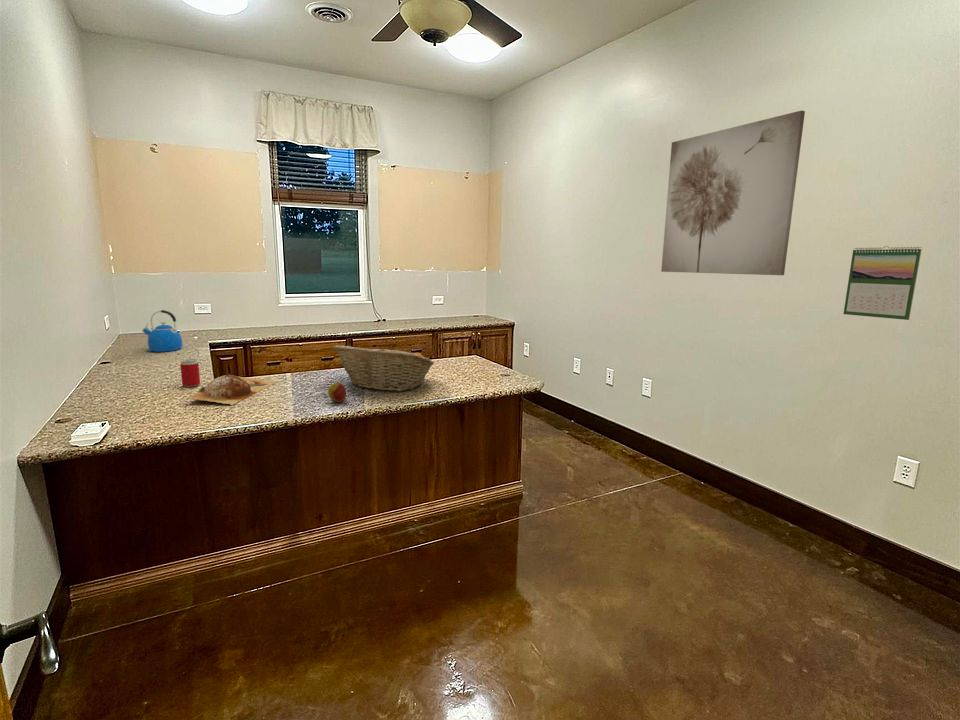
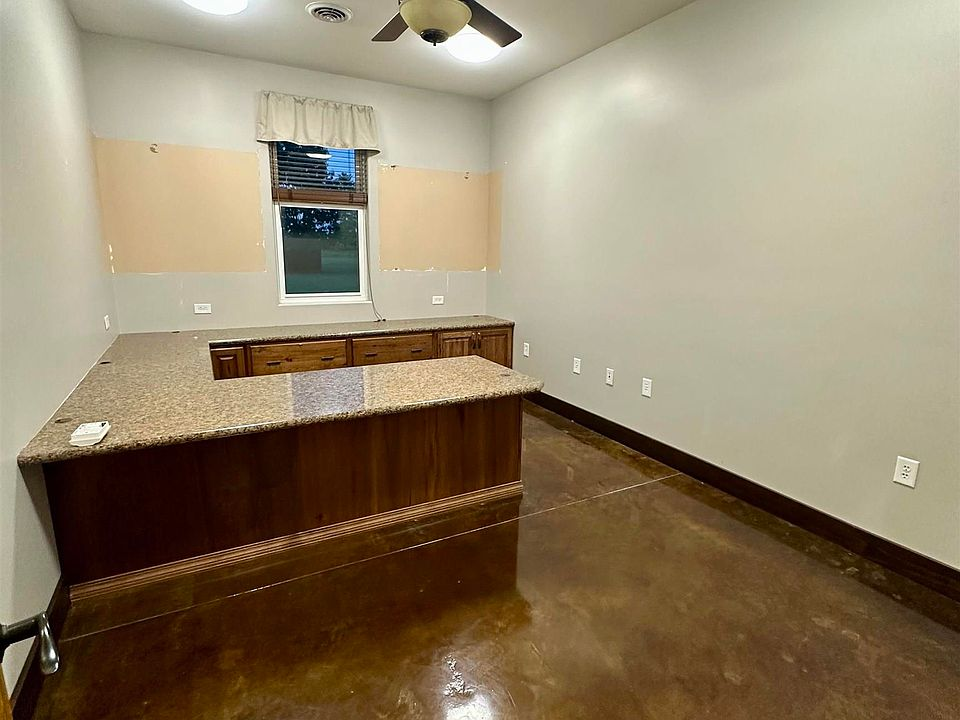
- calendar (880, 281)
- chopping board (233, 383)
- kettle (160, 329)
- apple (337, 392)
- beverage can (190, 372)
- wall art (722, 202)
- fruit basket (384, 363)
